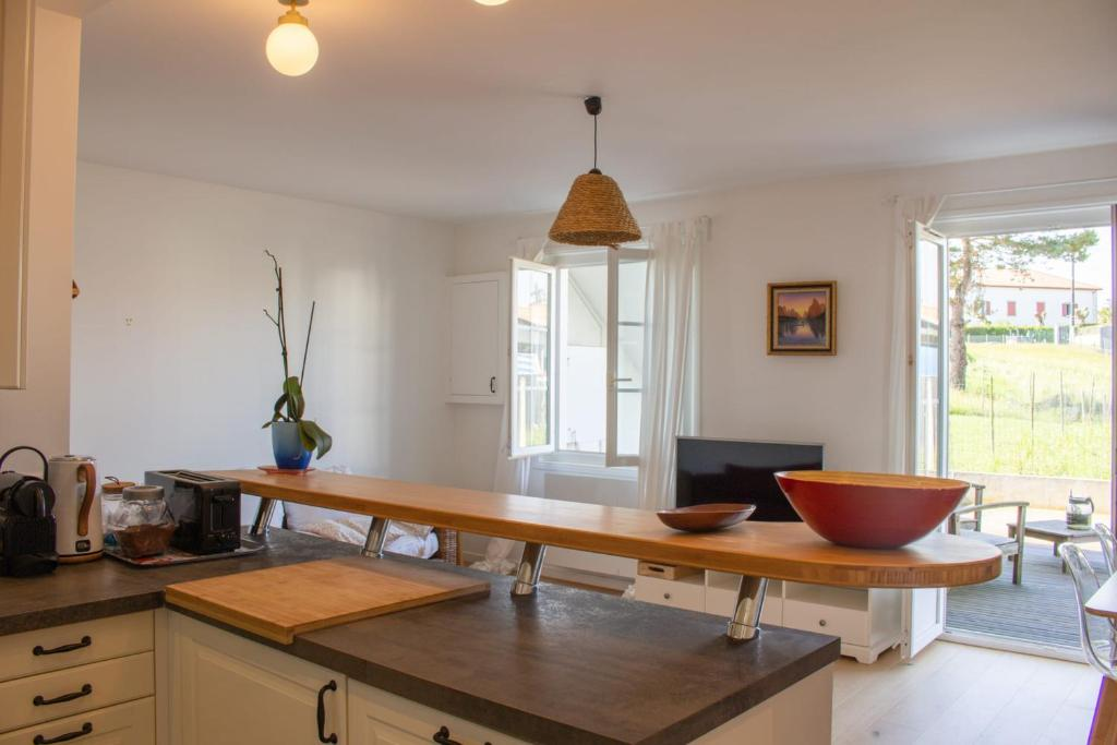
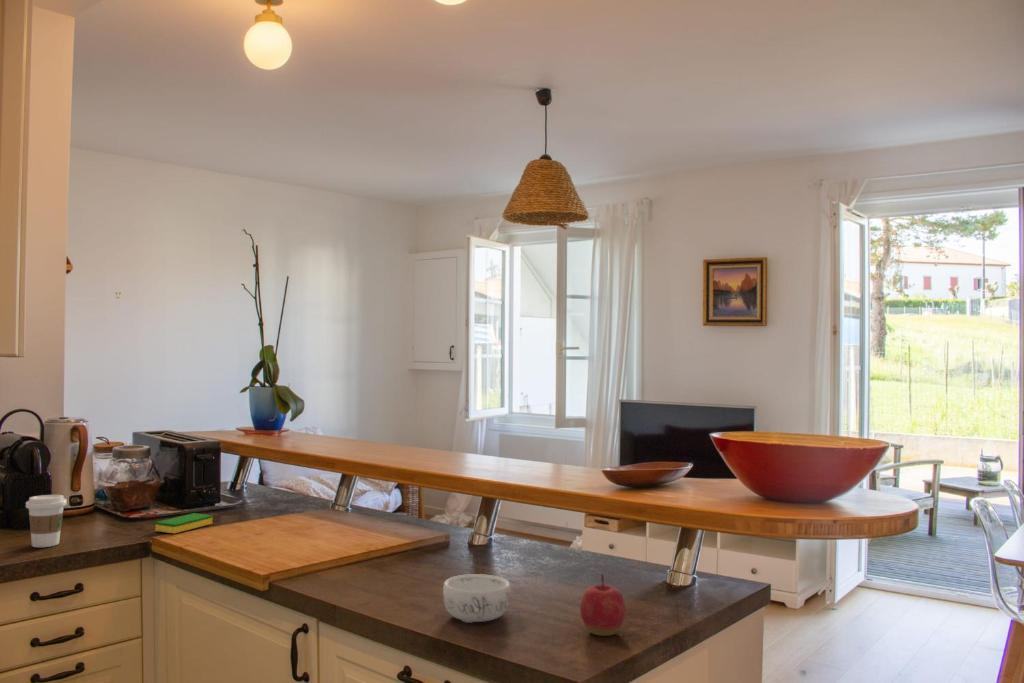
+ apple (602, 603)
+ coffee cup (46, 520)
+ decorative bowl (480, 597)
+ dish sponge (184, 522)
